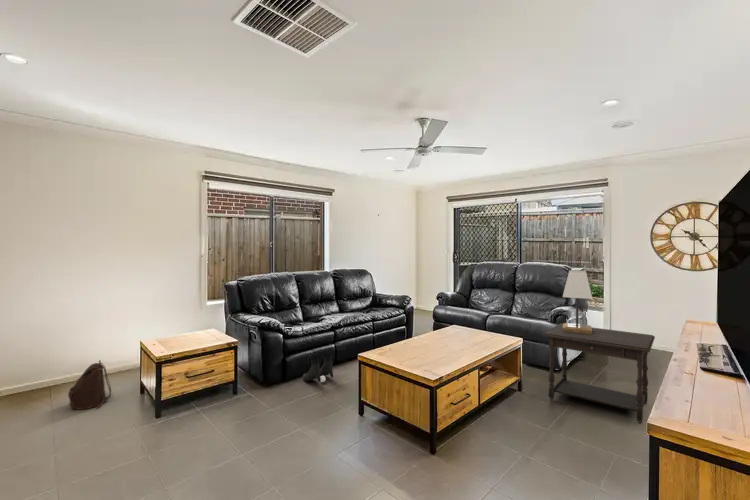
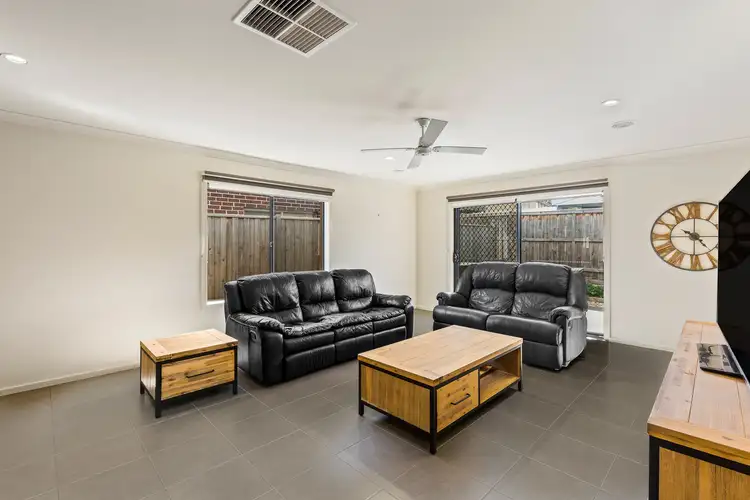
- side table (600, 354)
- boots (317, 366)
- lamp (577, 300)
- backpack (90, 382)
